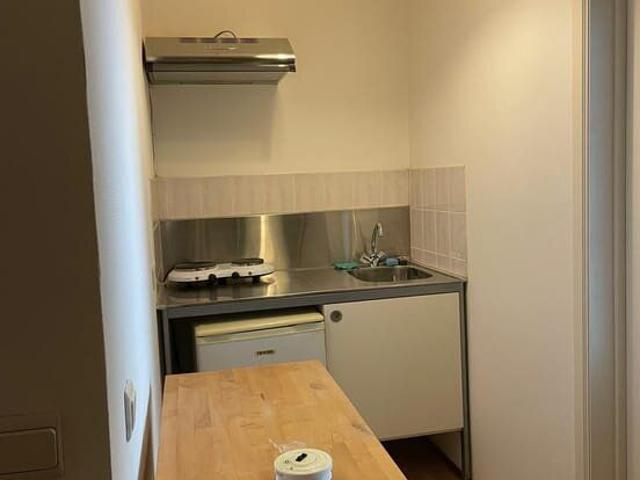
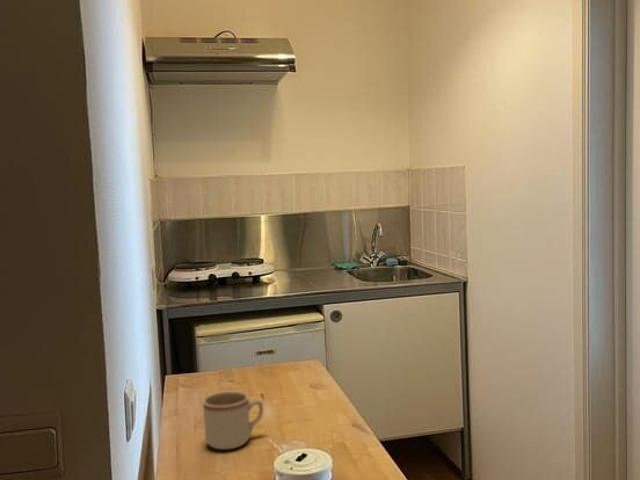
+ mug (234, 419)
